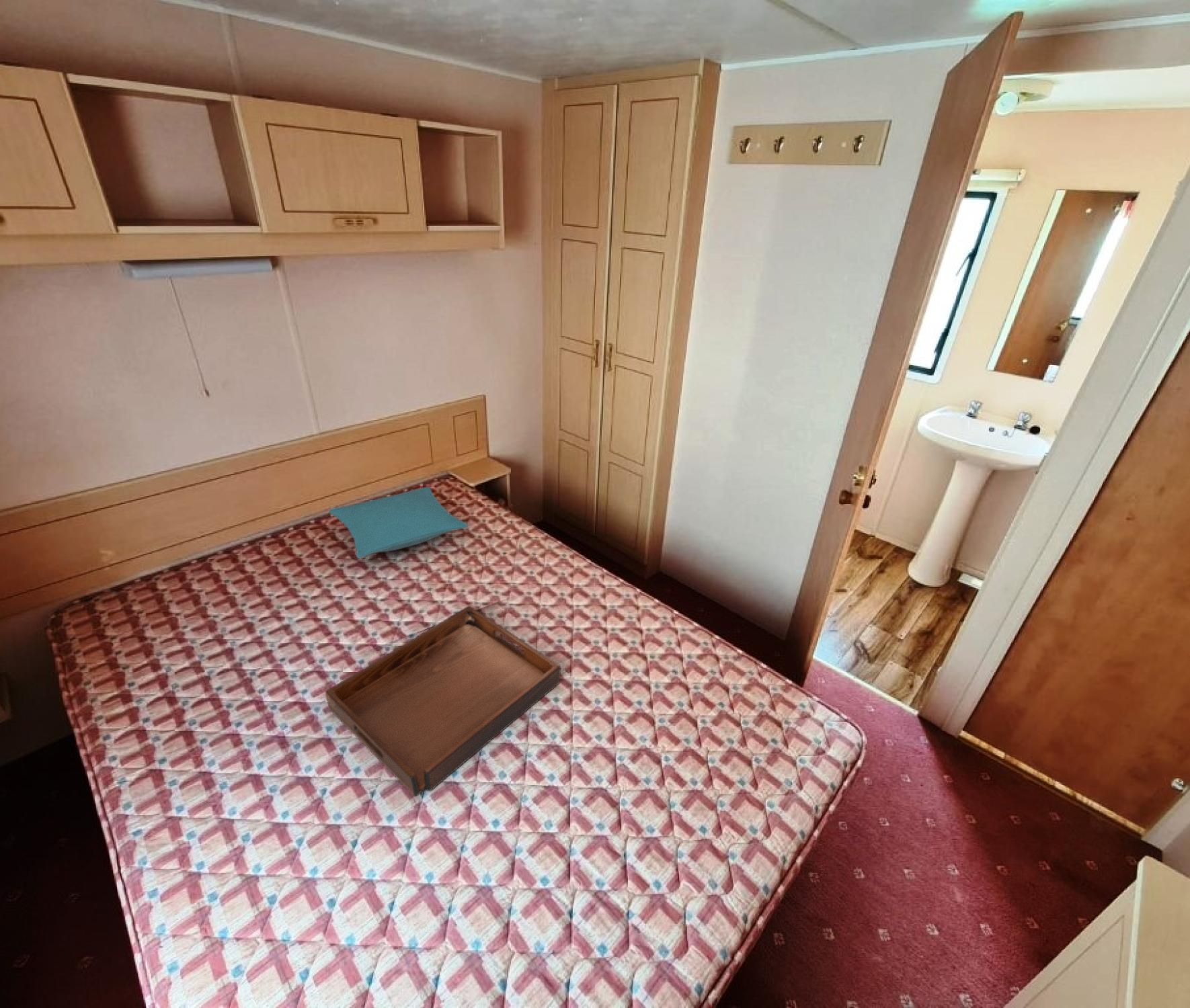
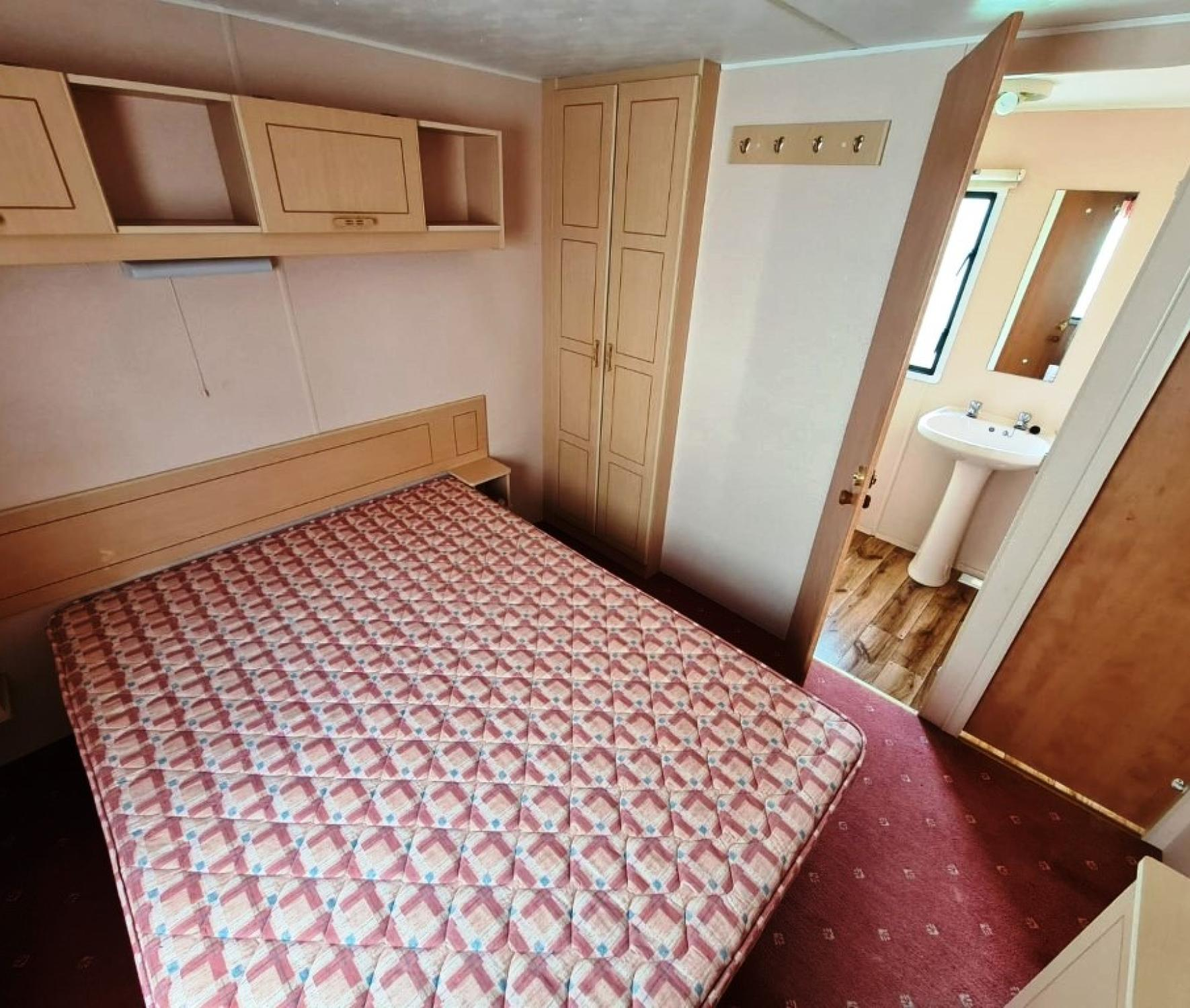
- pillow (397, 519)
- serving tray (448, 686)
